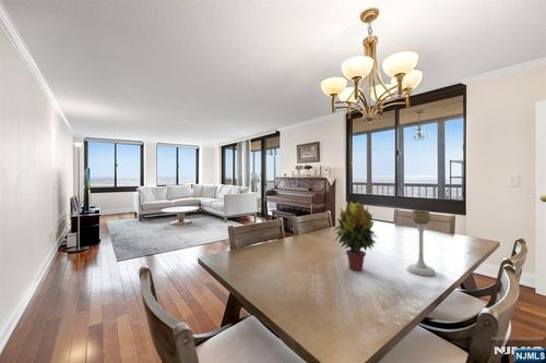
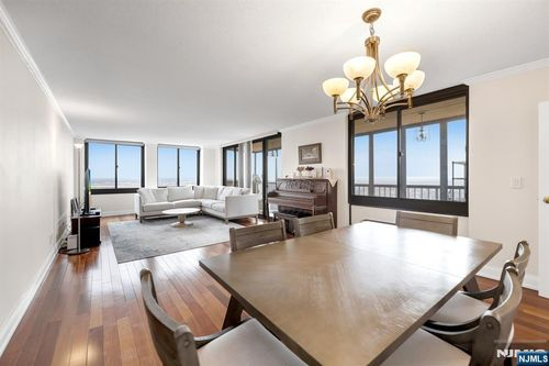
- candle holder (420, 240)
- potted plant (354, 234)
